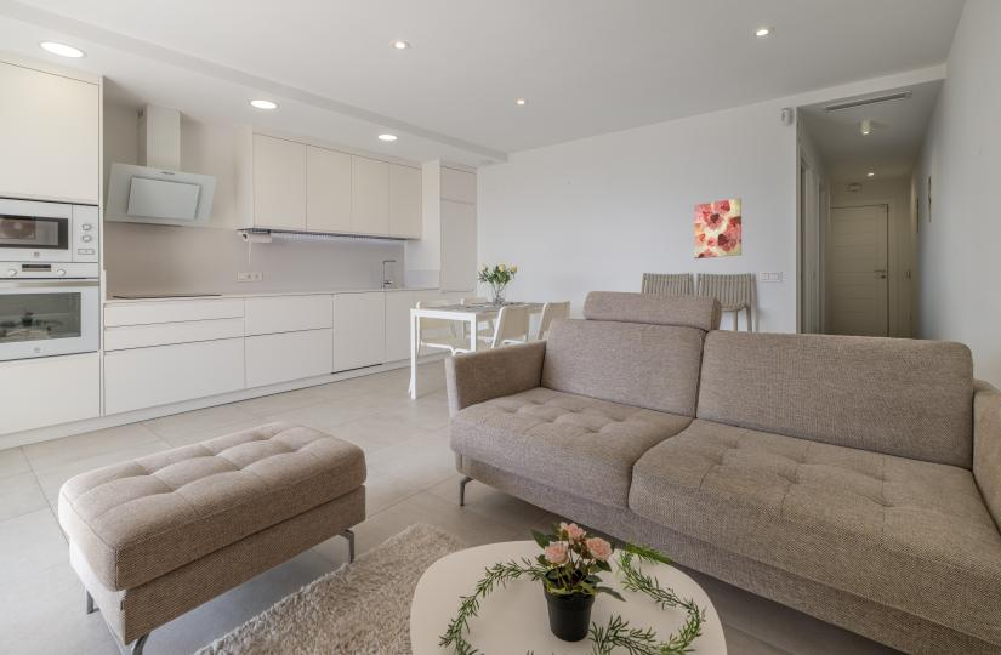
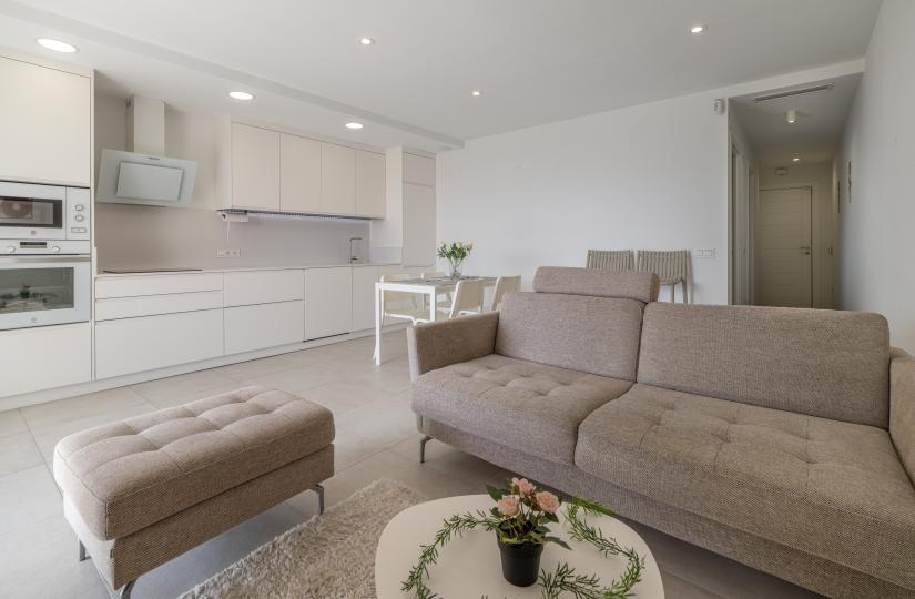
- wall art (717, 229)
